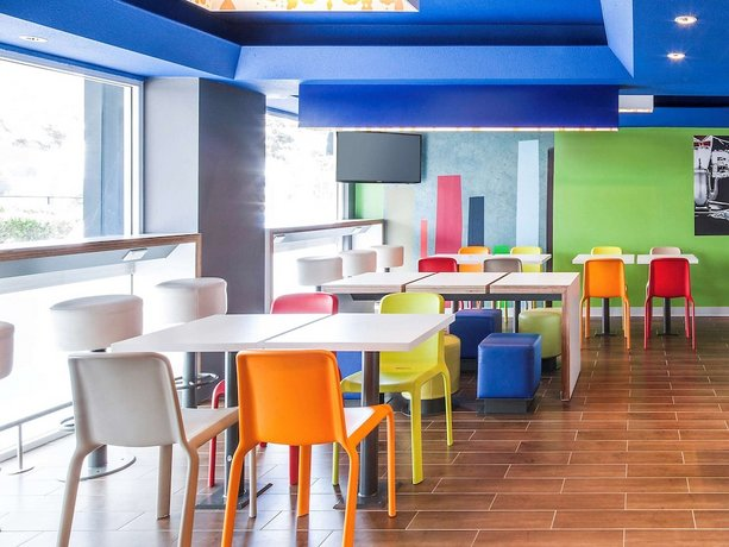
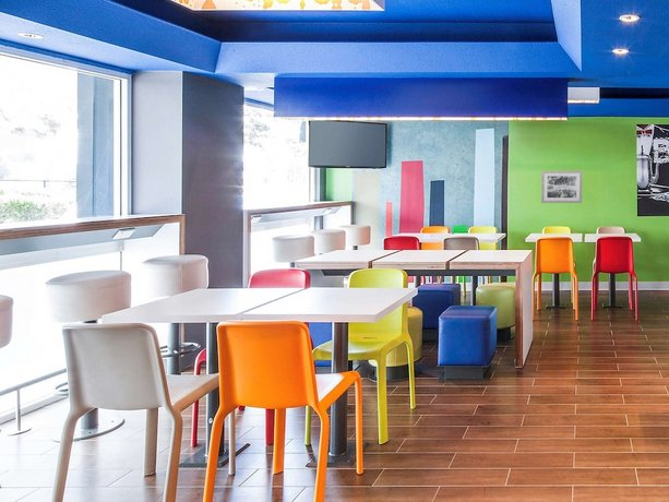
+ wall art (561, 187)
